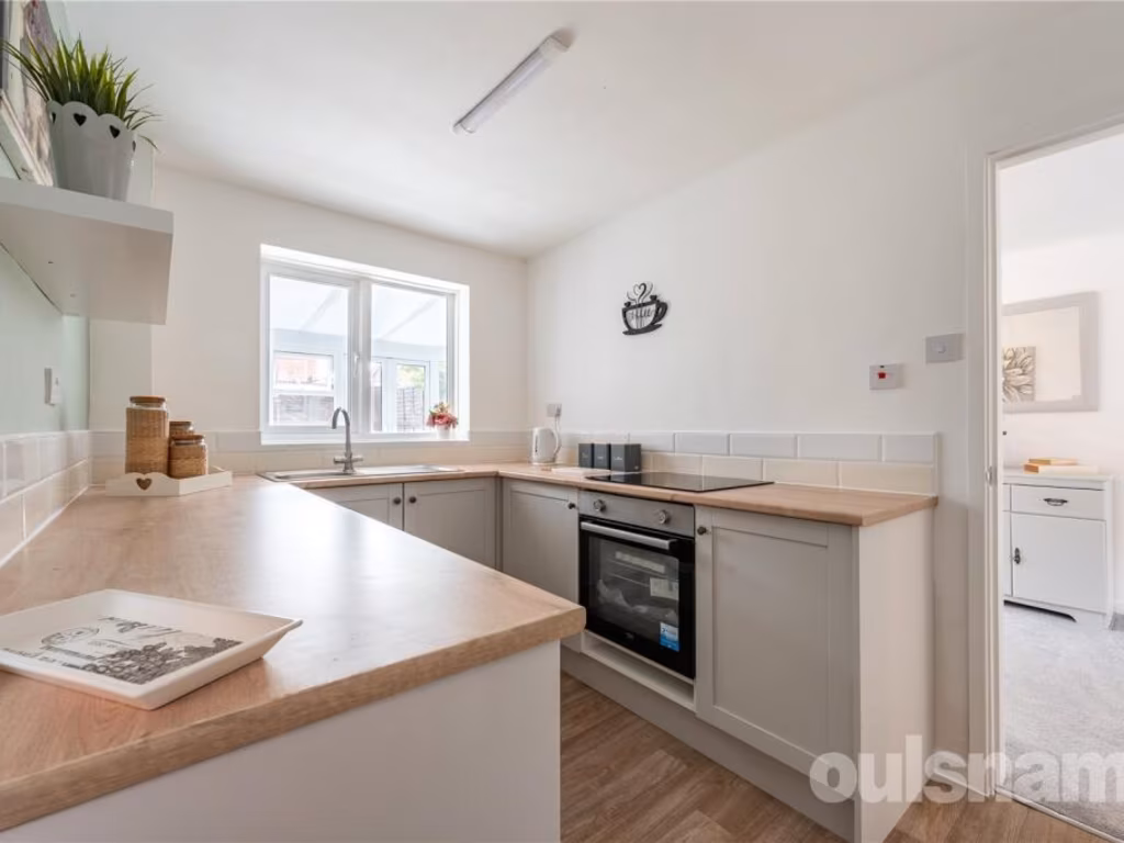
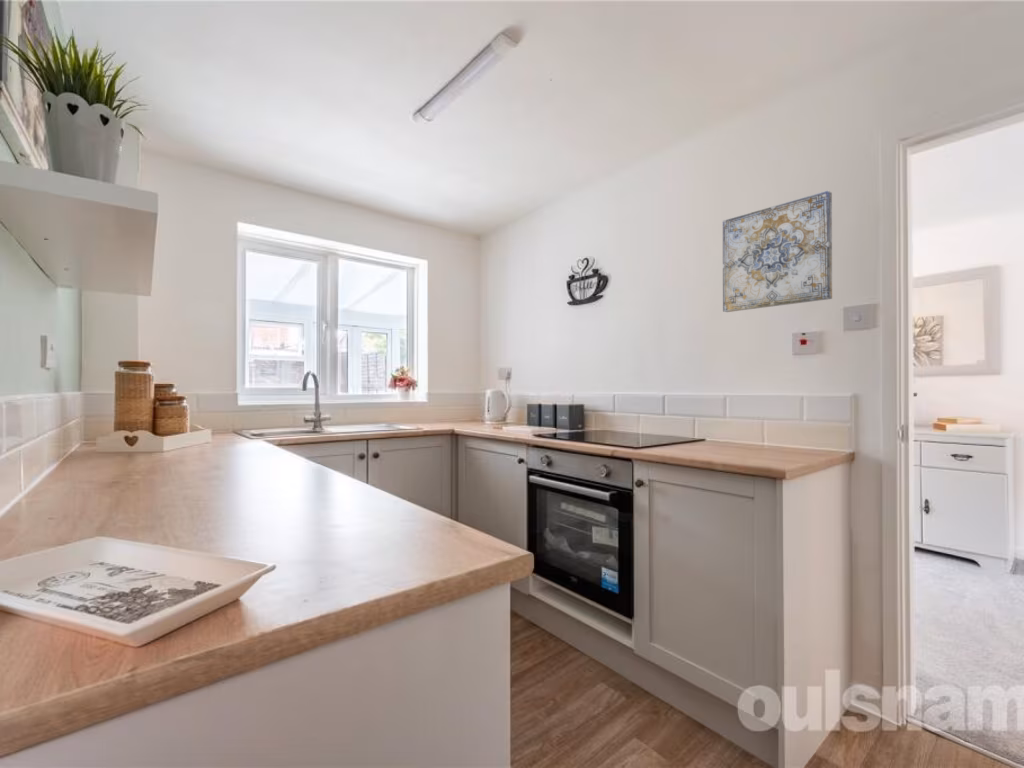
+ wall art (773, 256)
